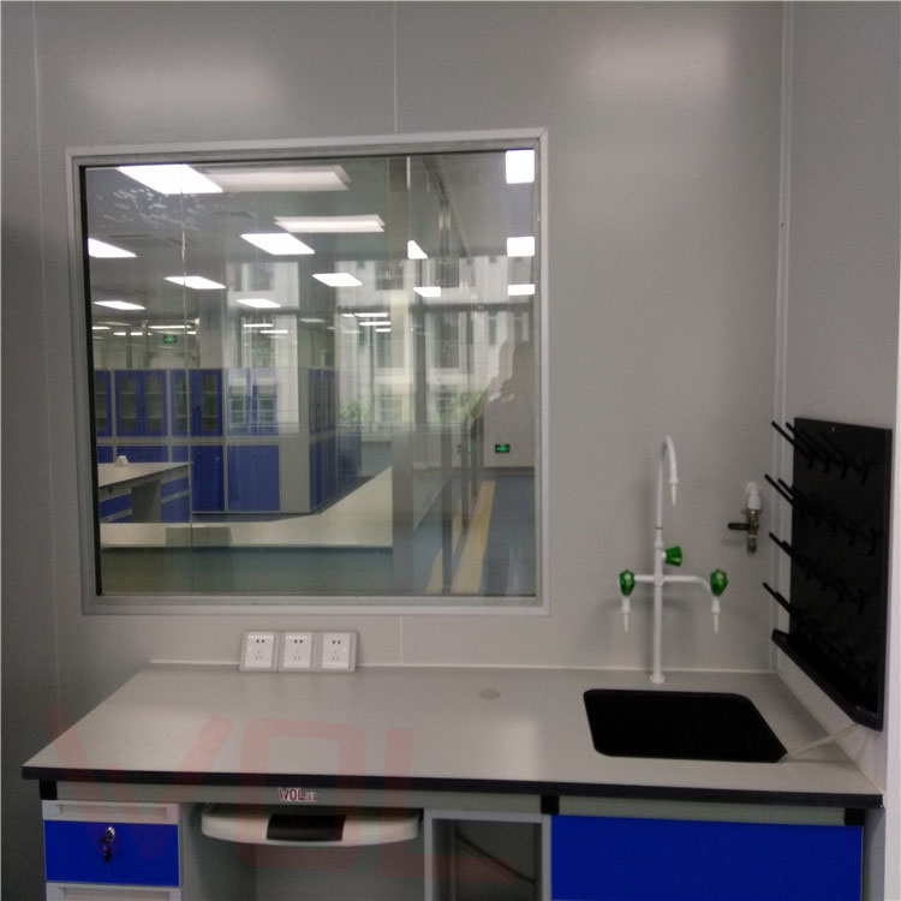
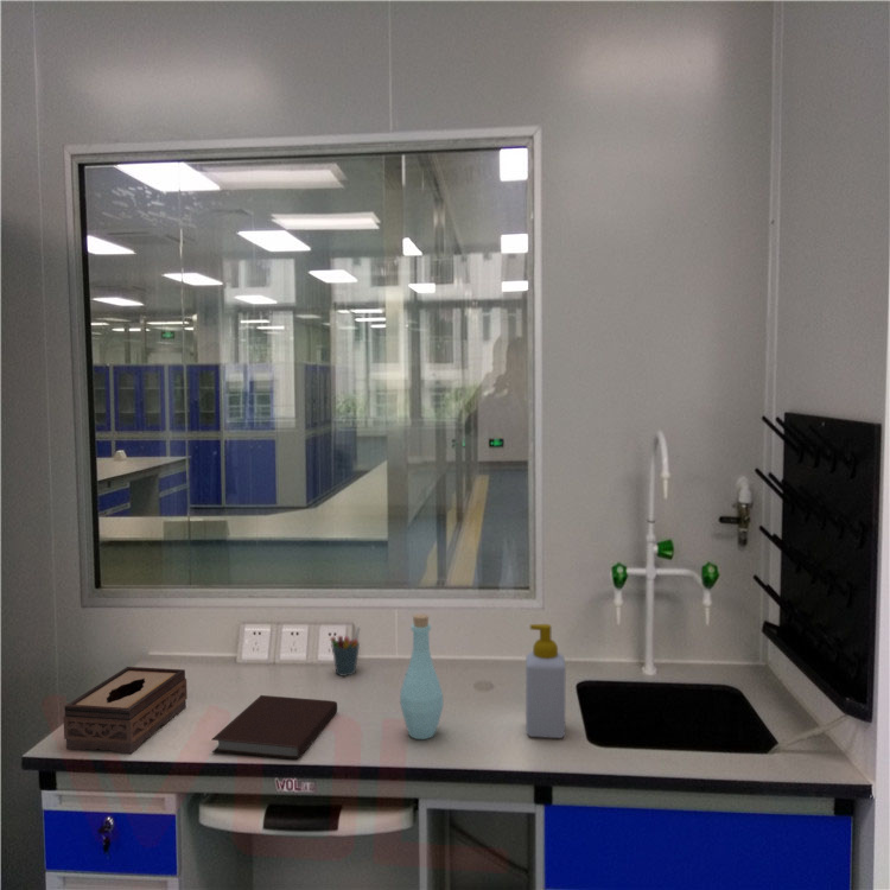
+ pen holder (345, 650)
+ bottle (421, 674)
+ notebook (278, 725)
+ tissue box (128, 706)
+ soap bottle (545, 678)
